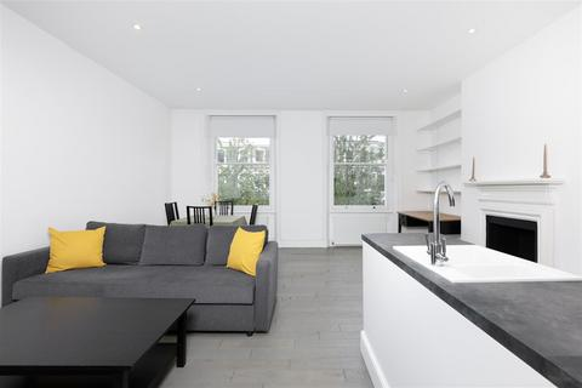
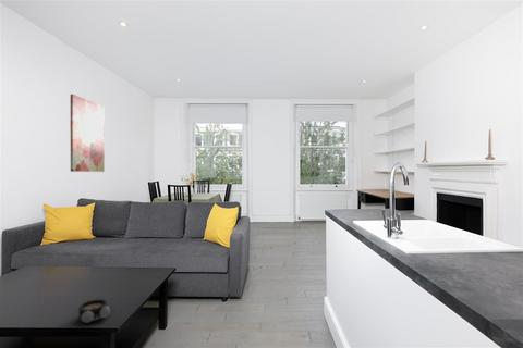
+ wall art (88, 136)
+ alarm clock (94, 311)
